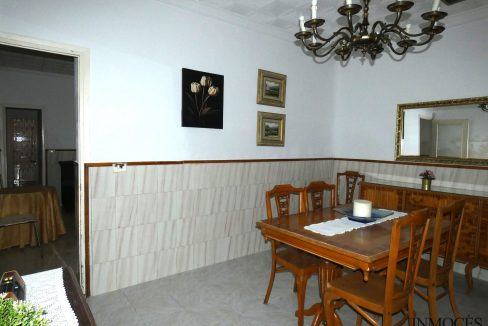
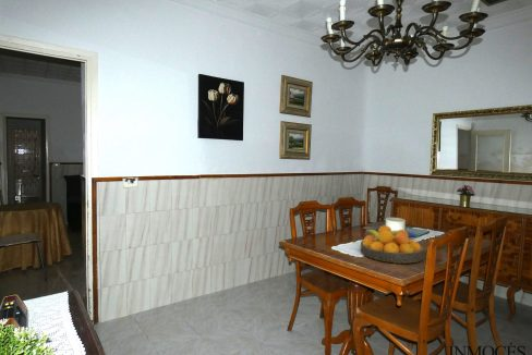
+ fruit bowl (390, 241)
